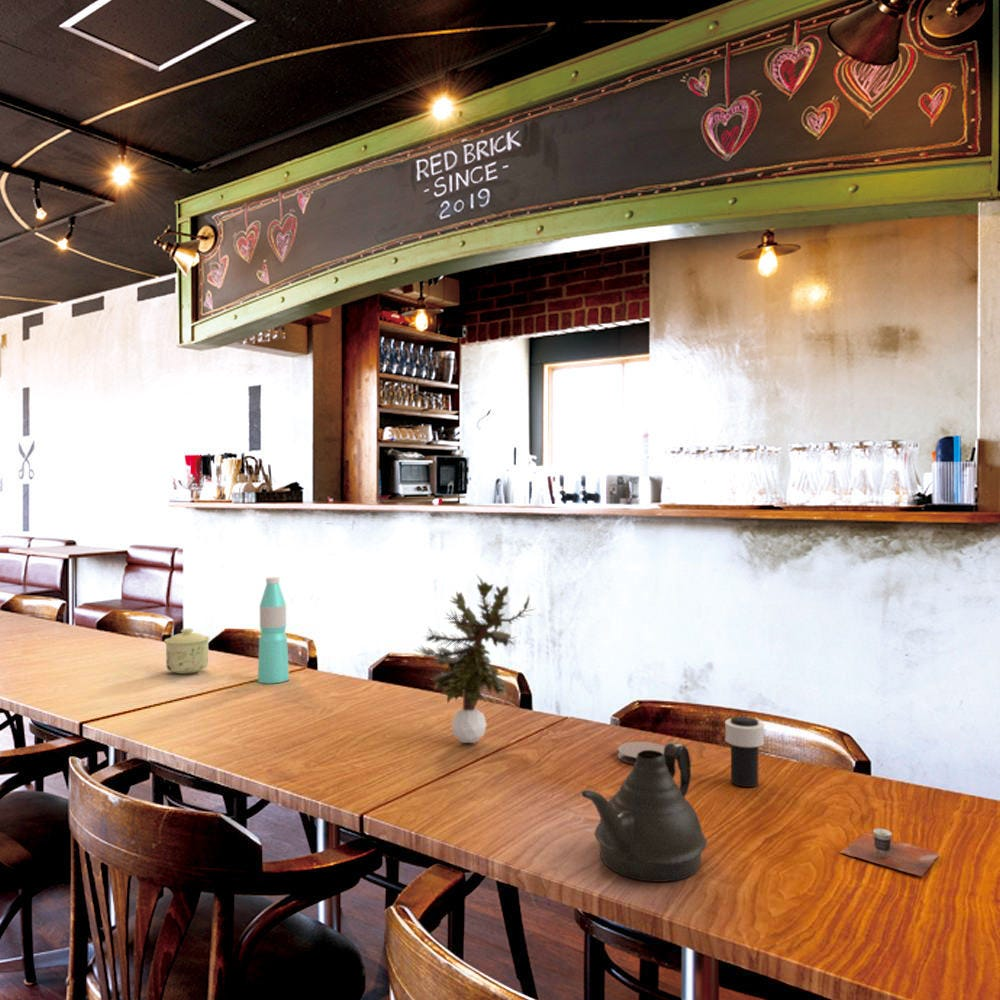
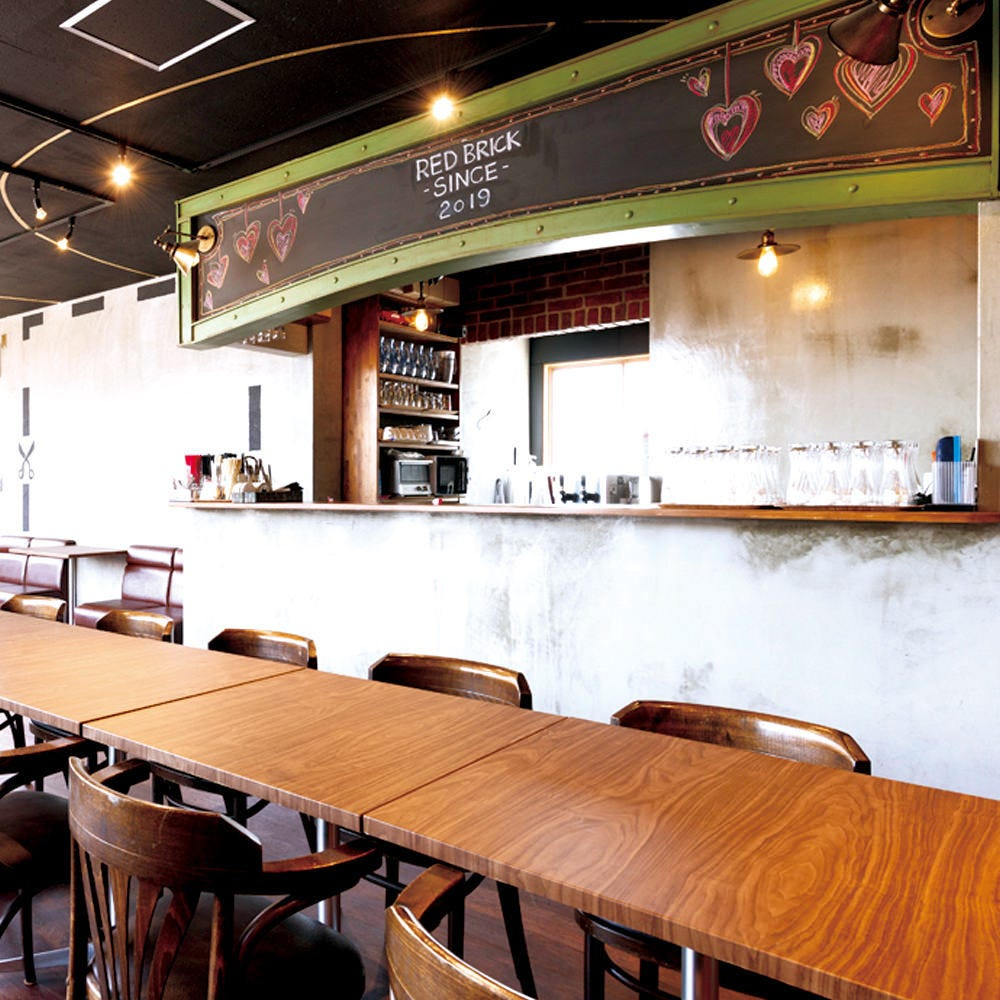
- cup (891, 842)
- water bottle (273, 628)
- cup (744, 751)
- potted plant (481, 659)
- teapot (636, 811)
- sugar bowl (187, 650)
- coaster (643, 750)
